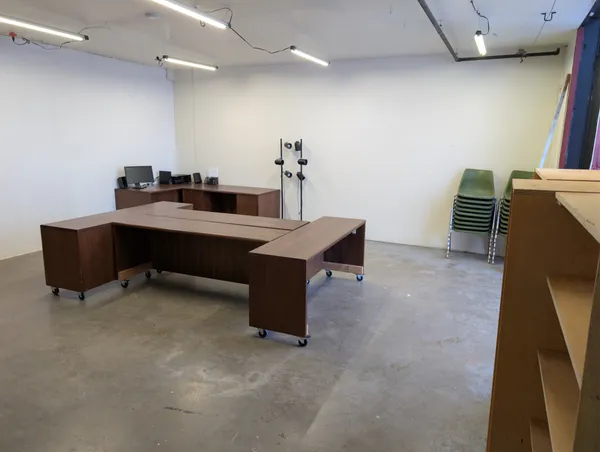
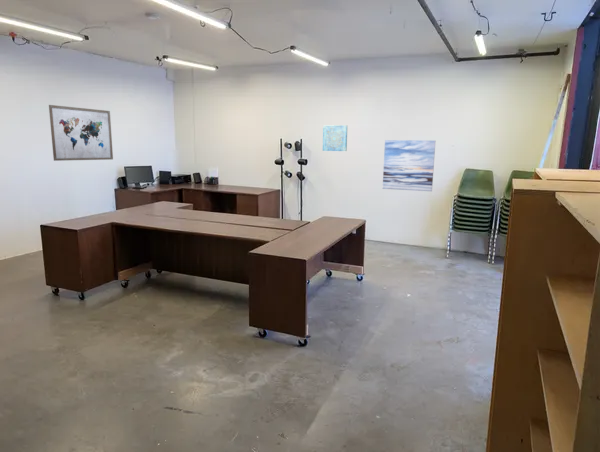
+ wall art (408, 165)
+ wall art (334, 138)
+ wall art (83, 134)
